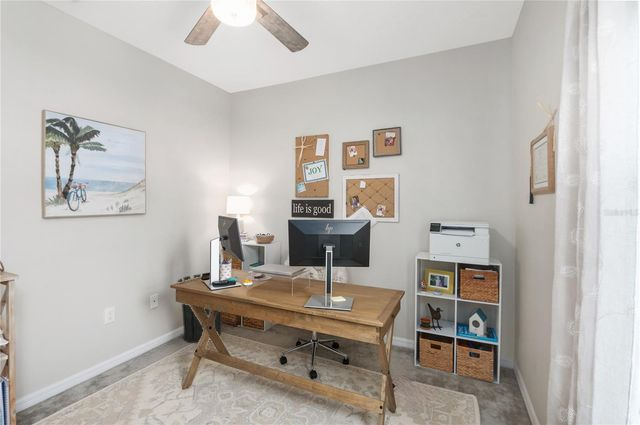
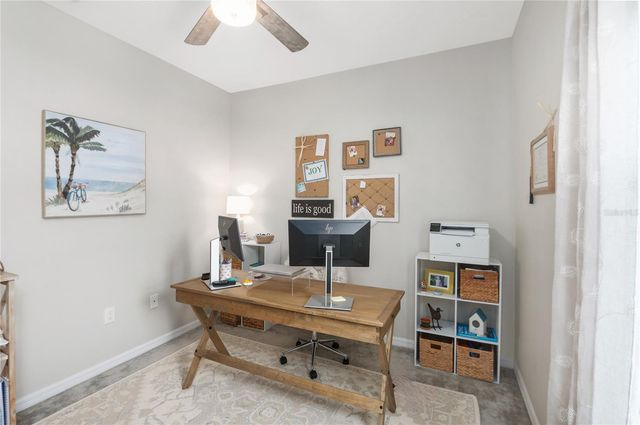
- waste bin (205, 309)
